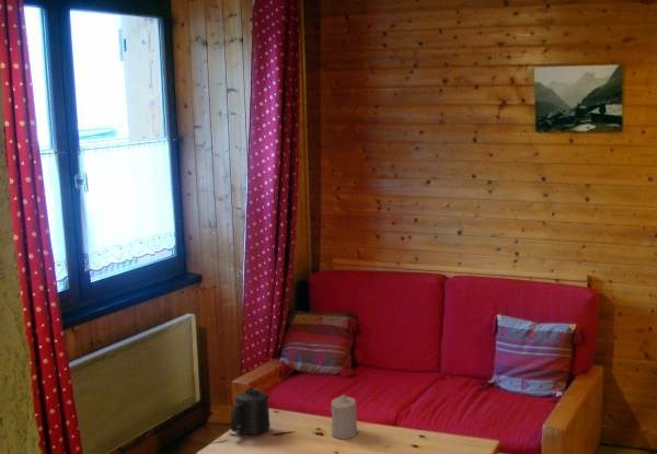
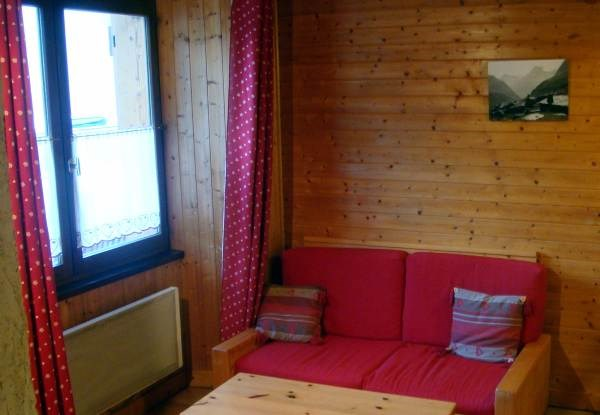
- mug (250, 411)
- candle (344, 414)
